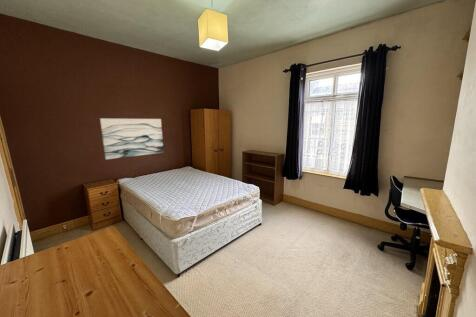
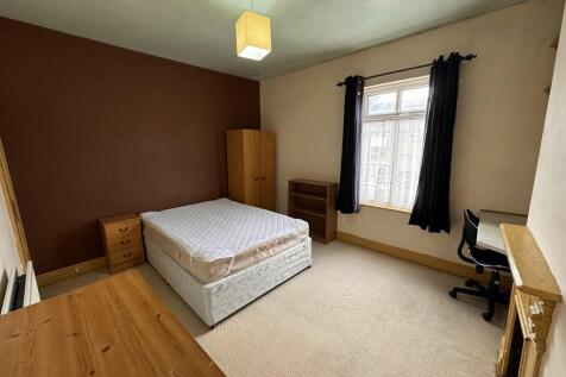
- wall art (135, 137)
